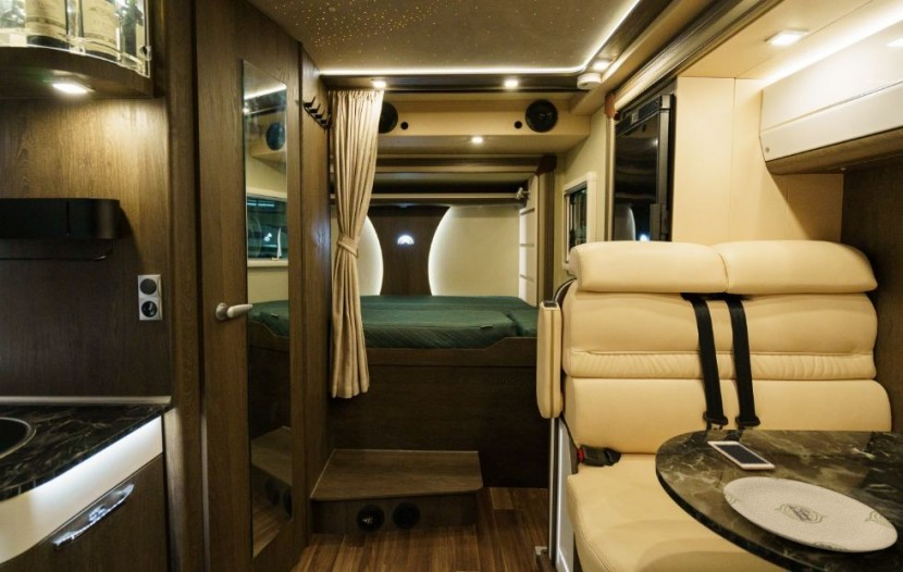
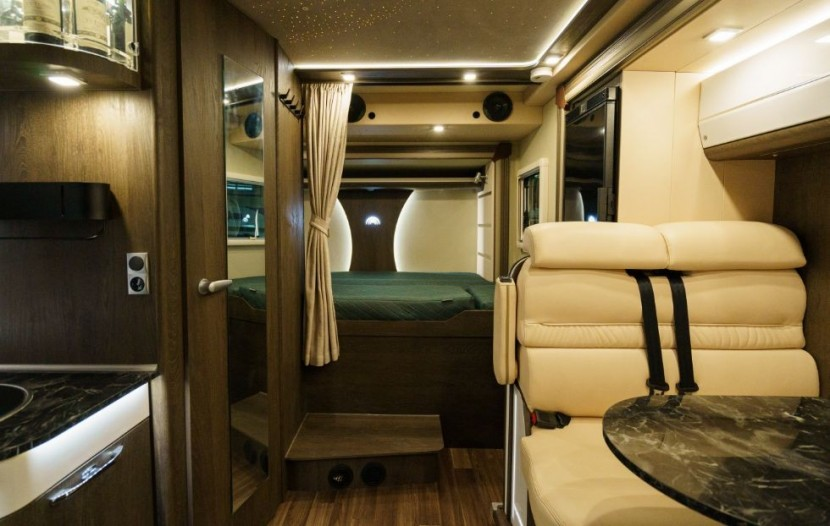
- cell phone (739, 453)
- plate (802, 513)
